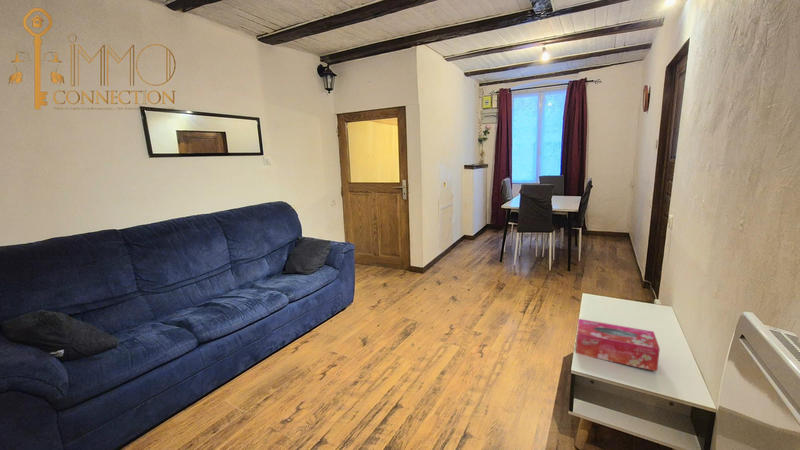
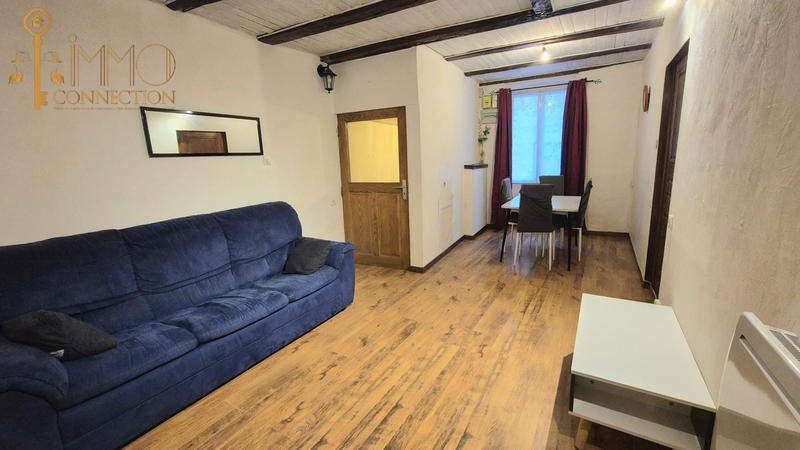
- tissue box (614, 342)
